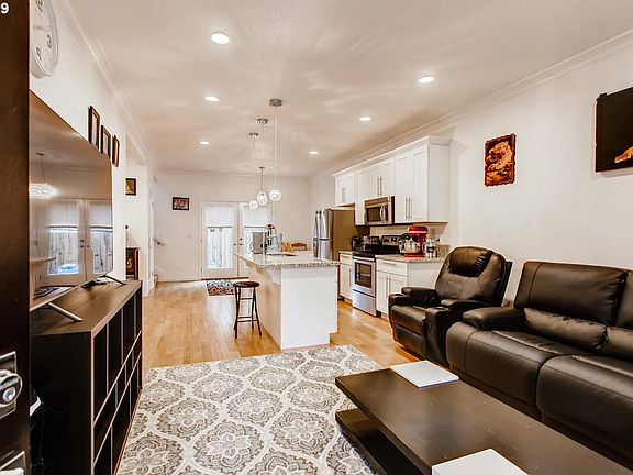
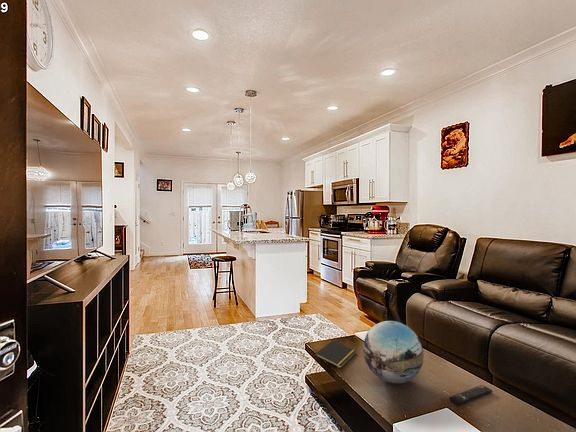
+ decorative orb (392, 351)
+ notepad (336, 353)
+ remote control (471, 395)
